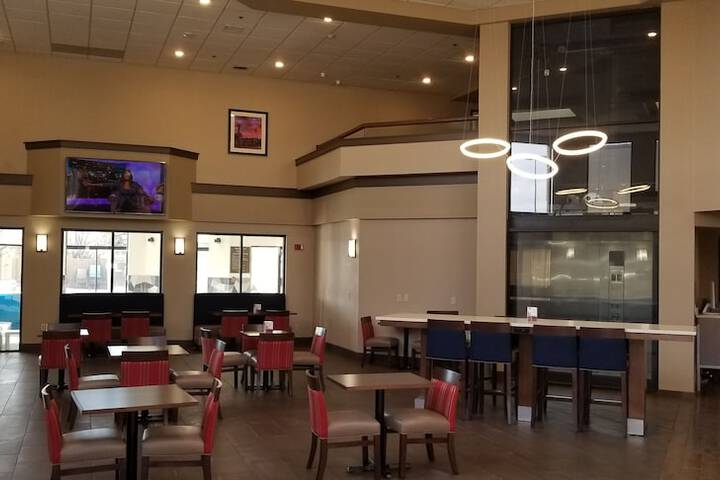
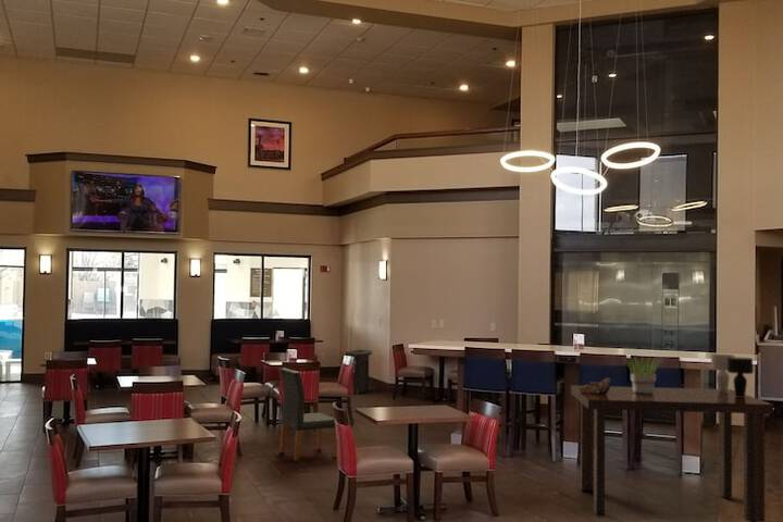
+ dining chair (308, 413)
+ trash can (358, 371)
+ table lamp (729, 375)
+ dining table (663, 410)
+ animal skull (594, 384)
+ potted plant (643, 374)
